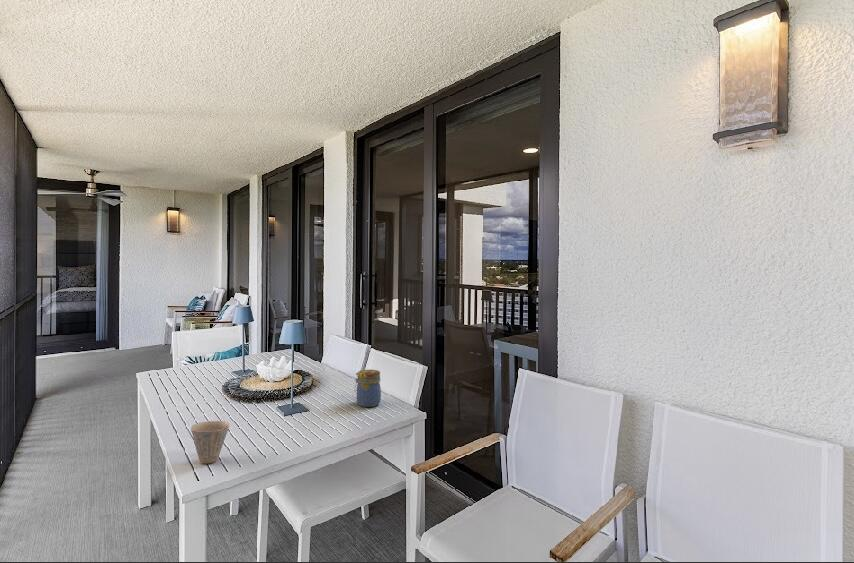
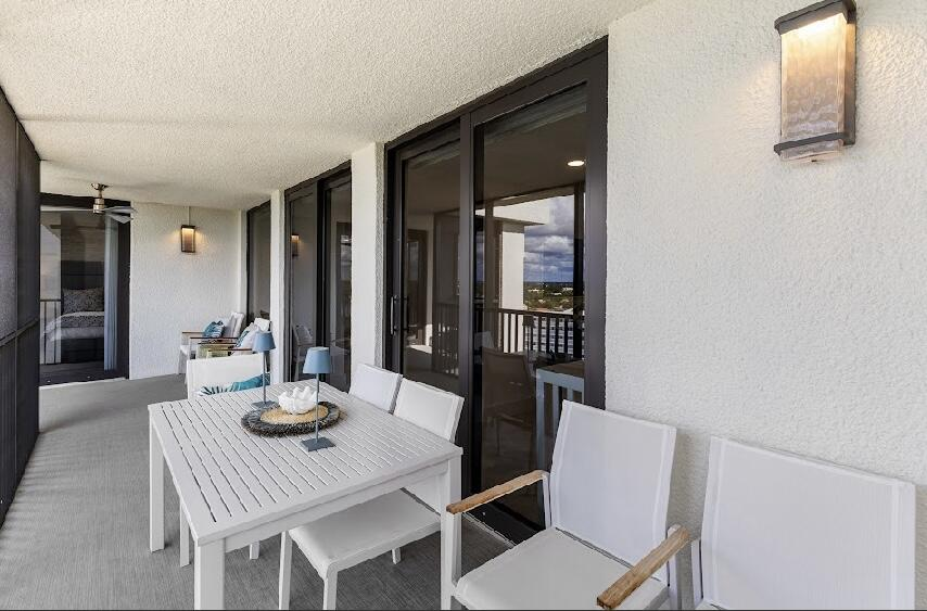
- cup (210, 442)
- jar (367, 387)
